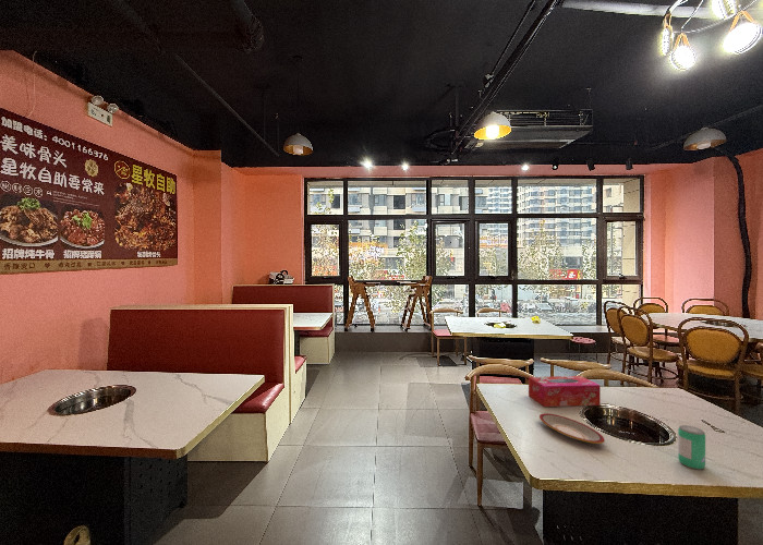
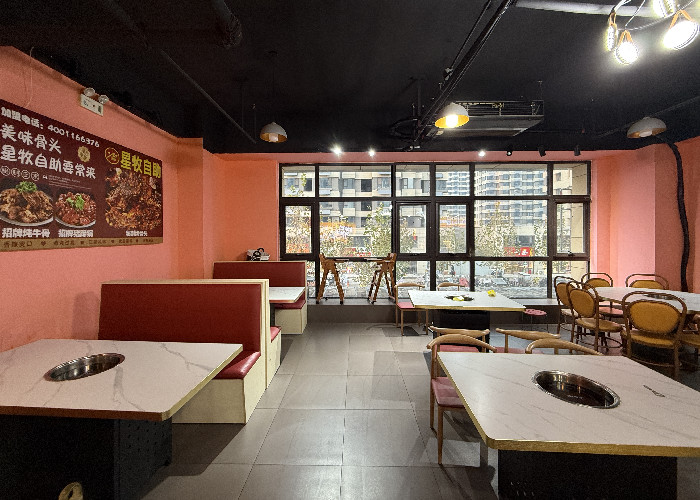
- tissue box (562, 390)
- plate (569, 429)
- beverage can (691, 446)
